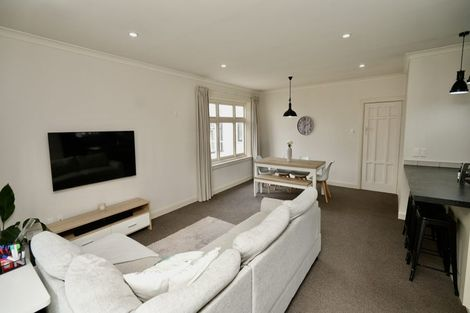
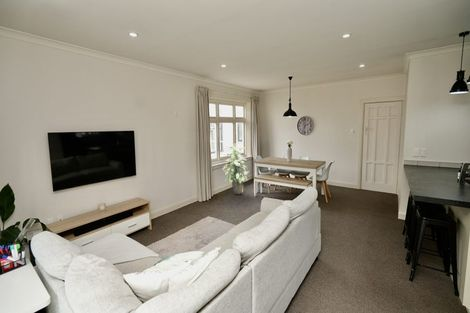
+ indoor plant (235, 168)
